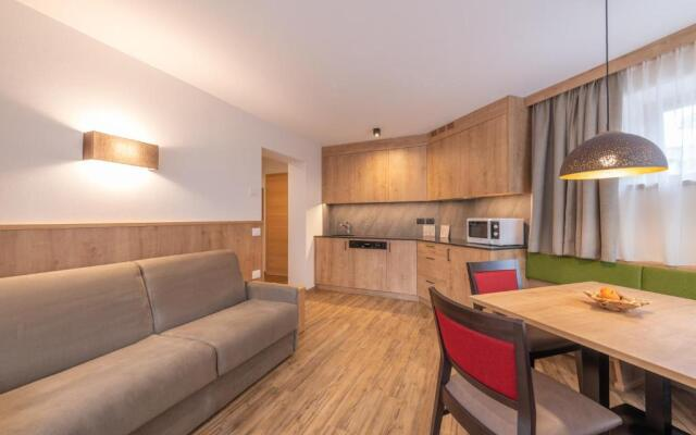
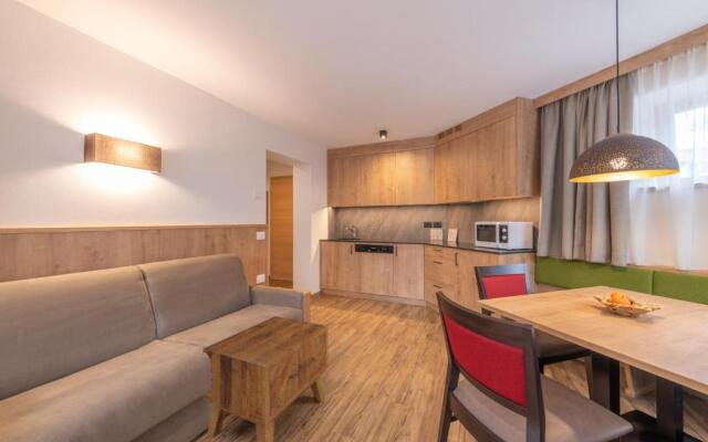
+ side table (273, 376)
